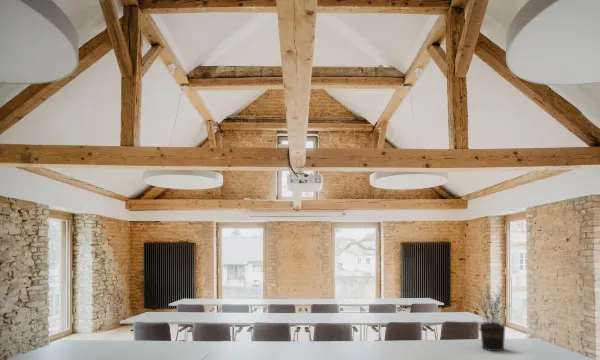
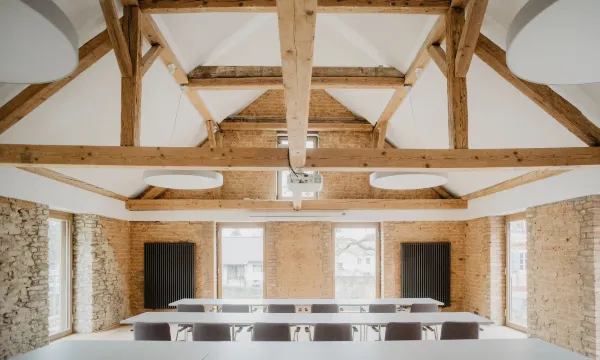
- potted plant (490, 314)
